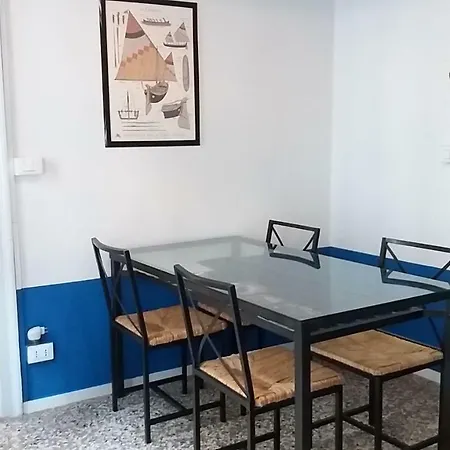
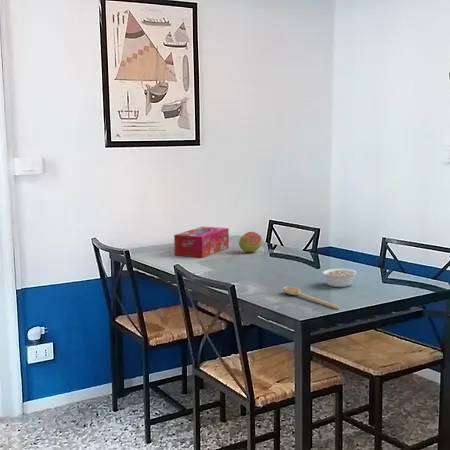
+ spoon (310, 297)
+ legume (340, 276)
+ fruit (250, 242)
+ tissue box (202, 241)
